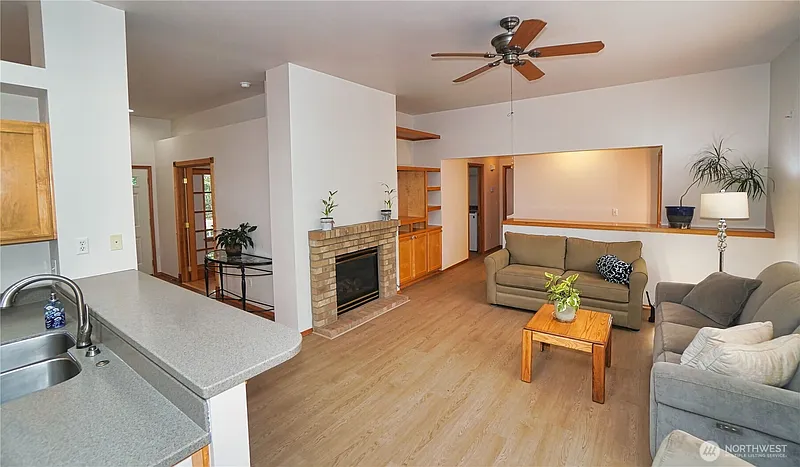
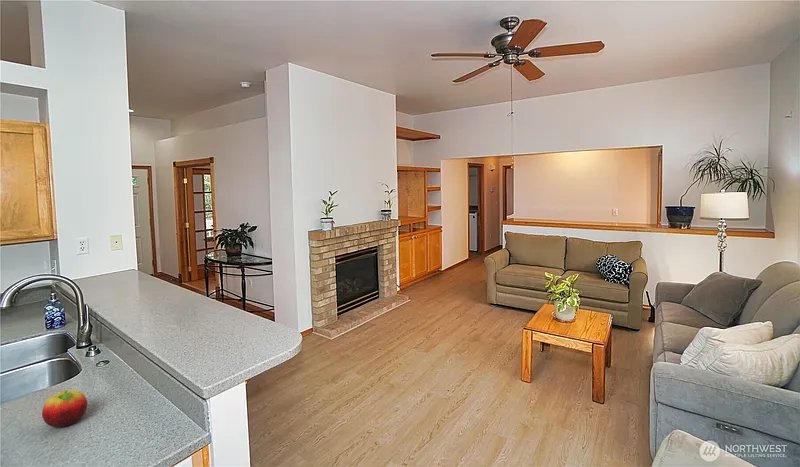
+ fruit (65, 406)
